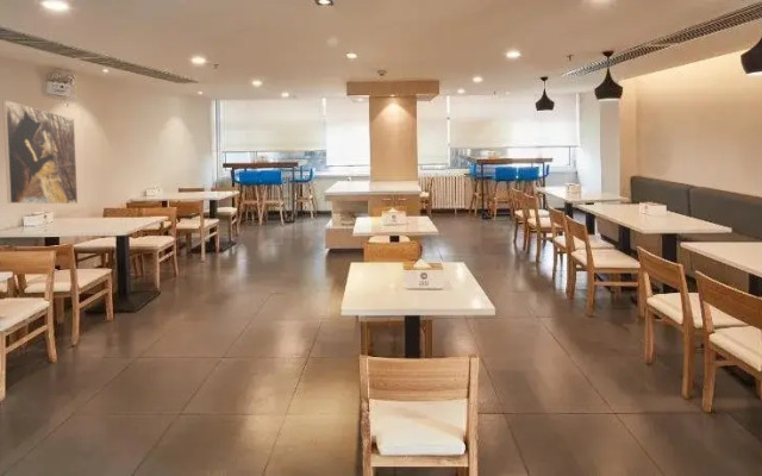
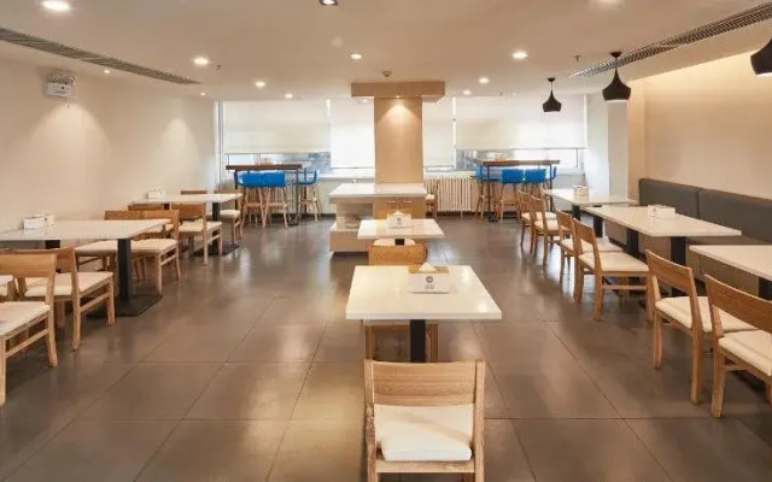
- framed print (43, 157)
